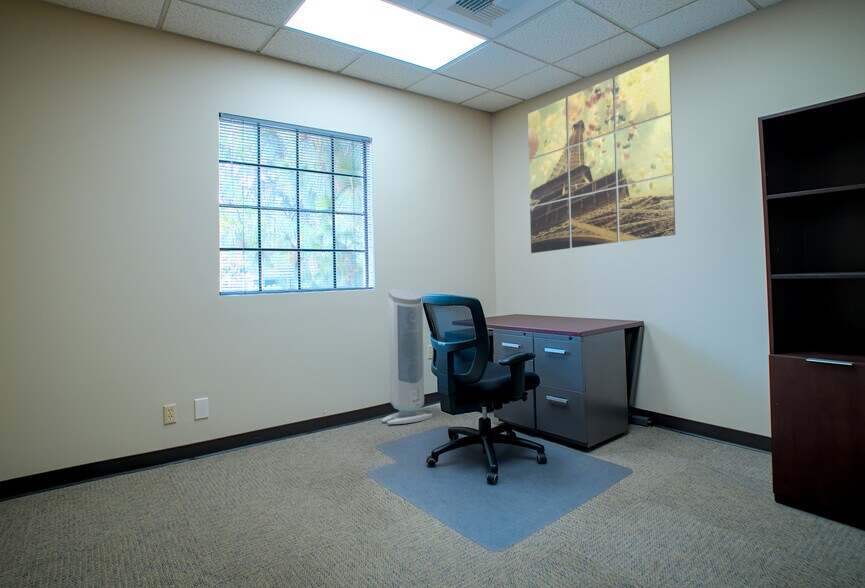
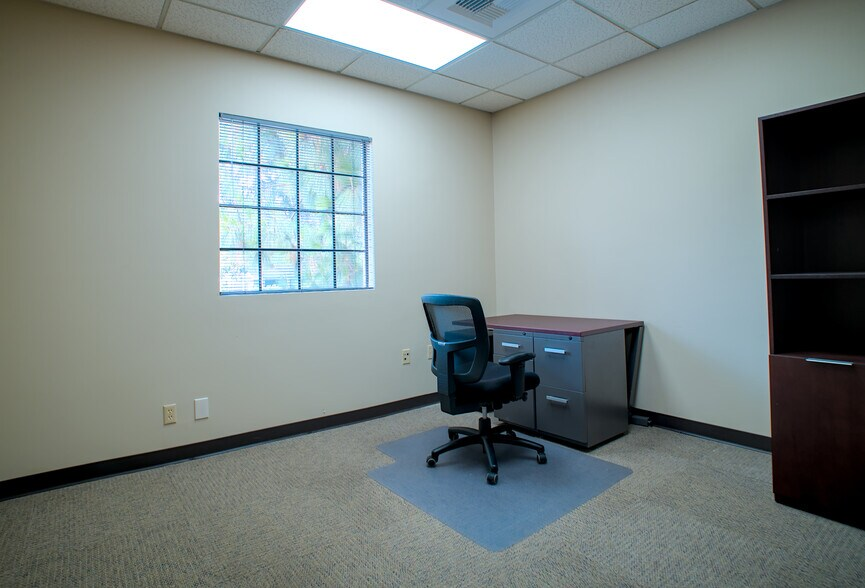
- wall art (591, 166)
- air purifier (406, 353)
